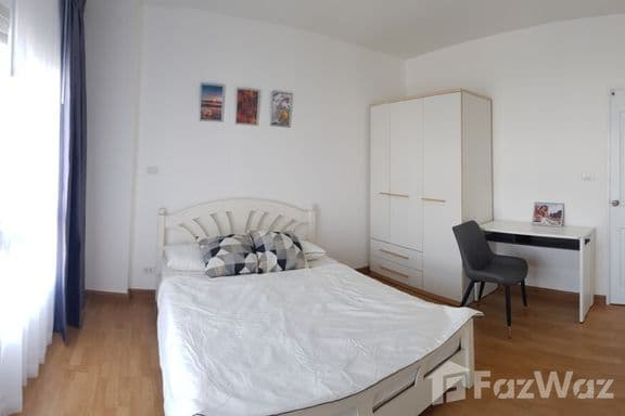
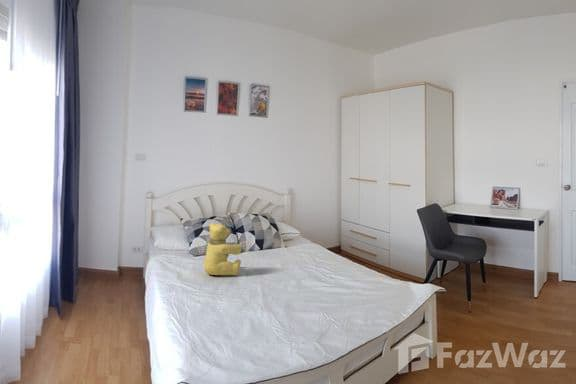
+ teddy bear (218, 248)
